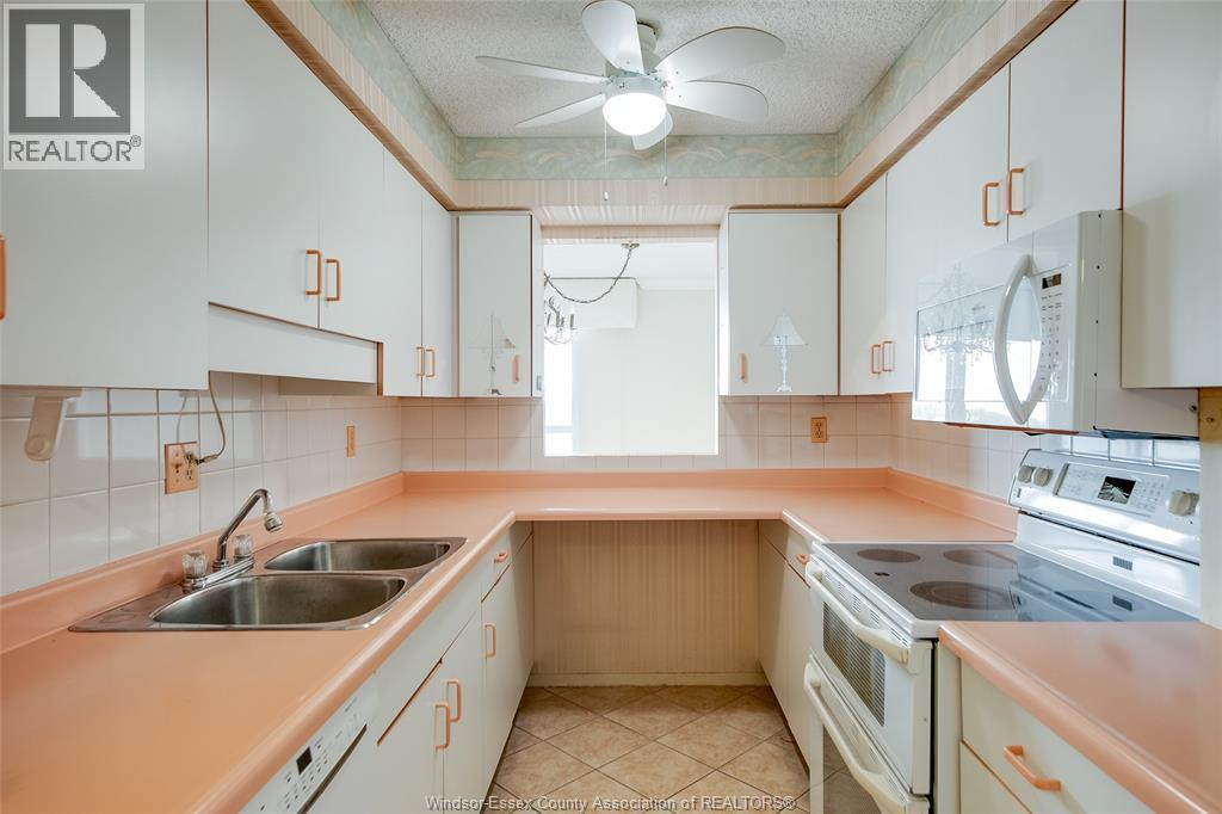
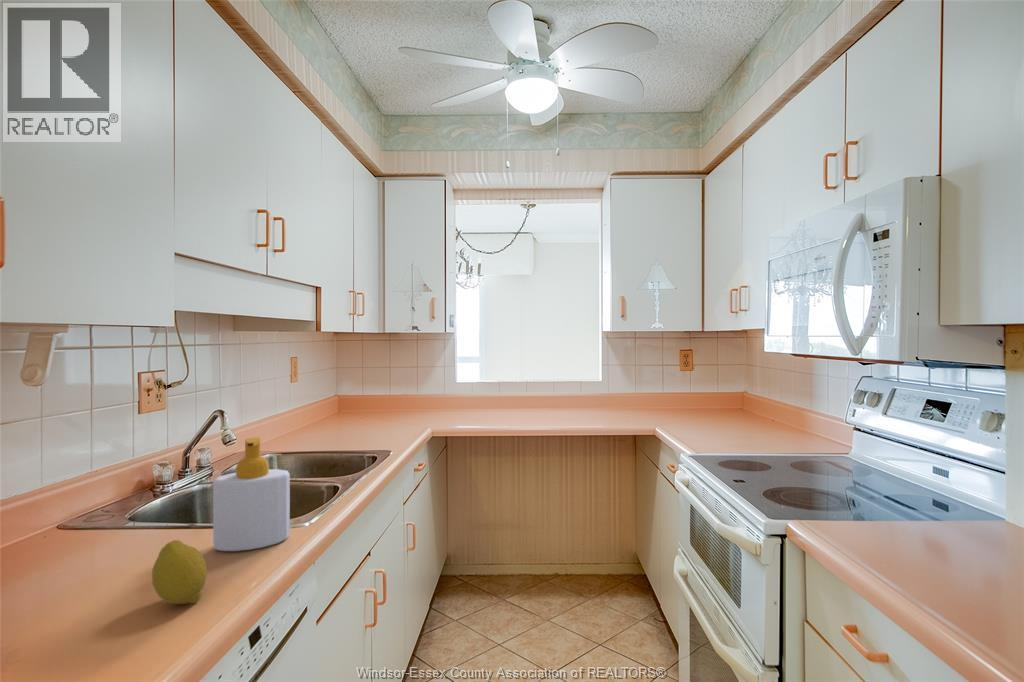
+ fruit (180, 571)
+ soap bottle (252, 490)
